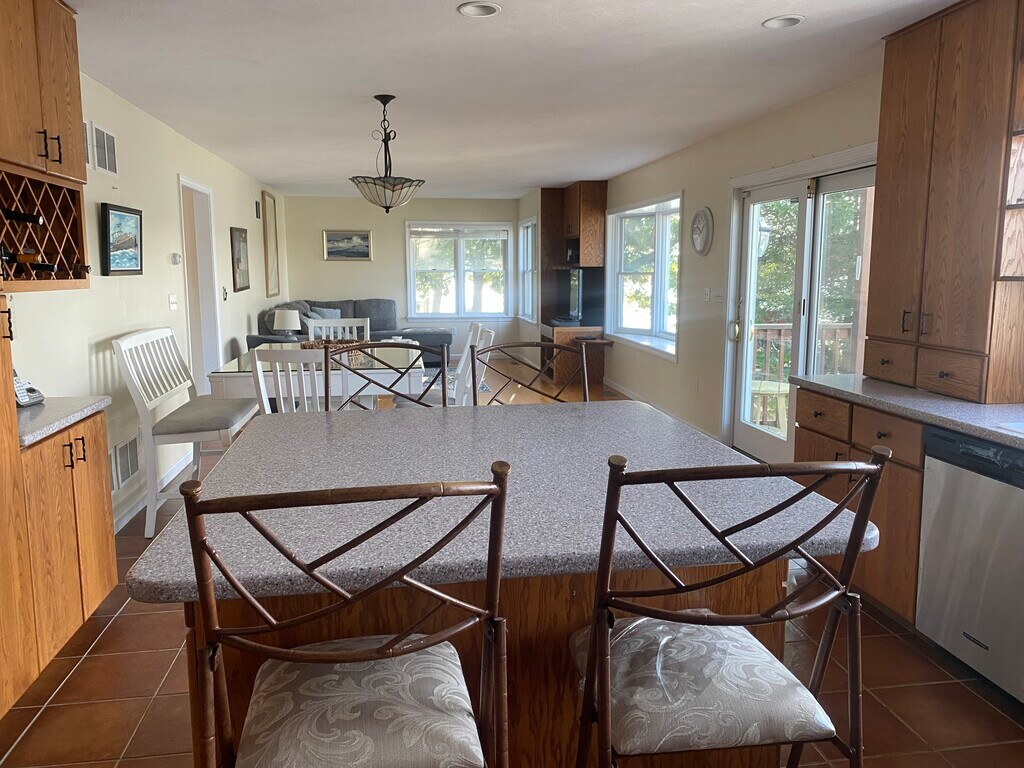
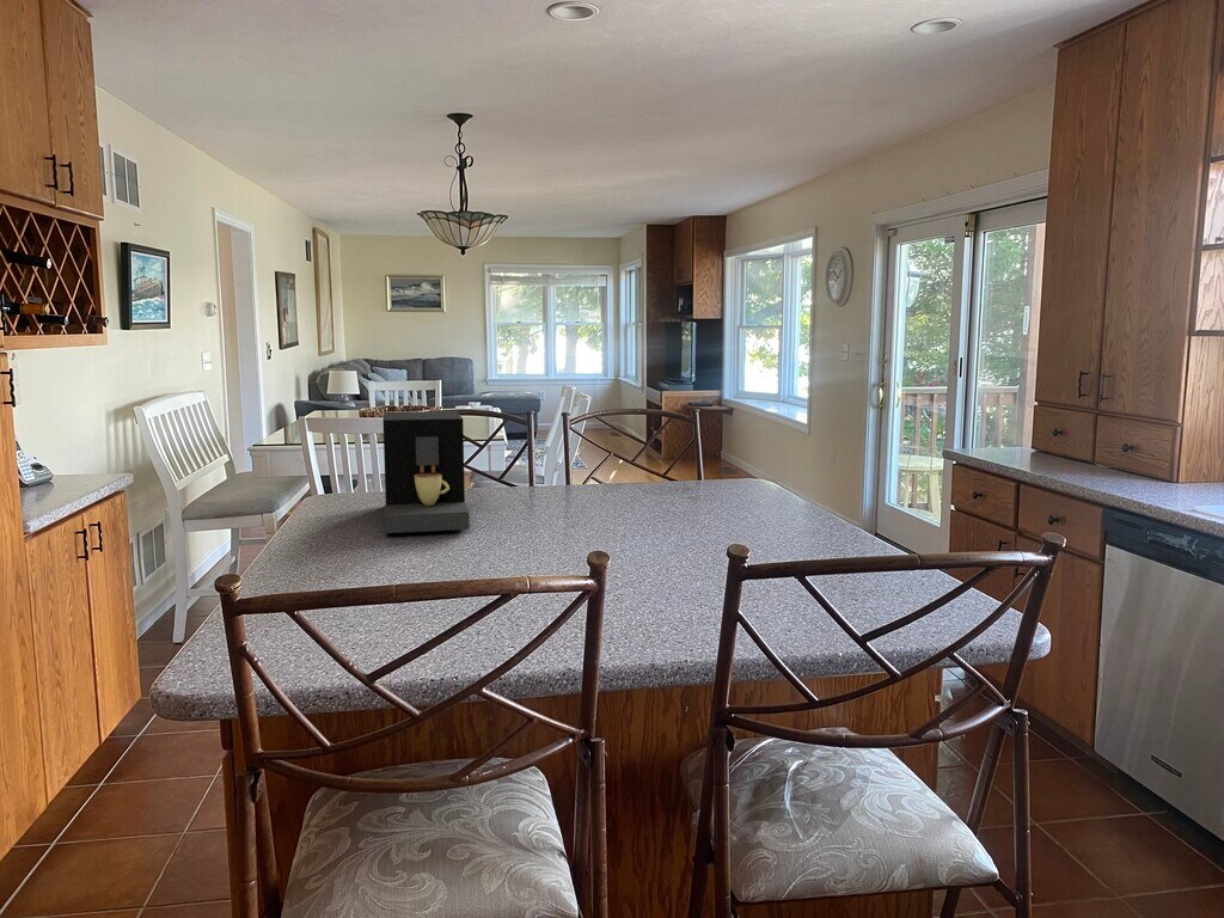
+ coffee maker (423, 467)
